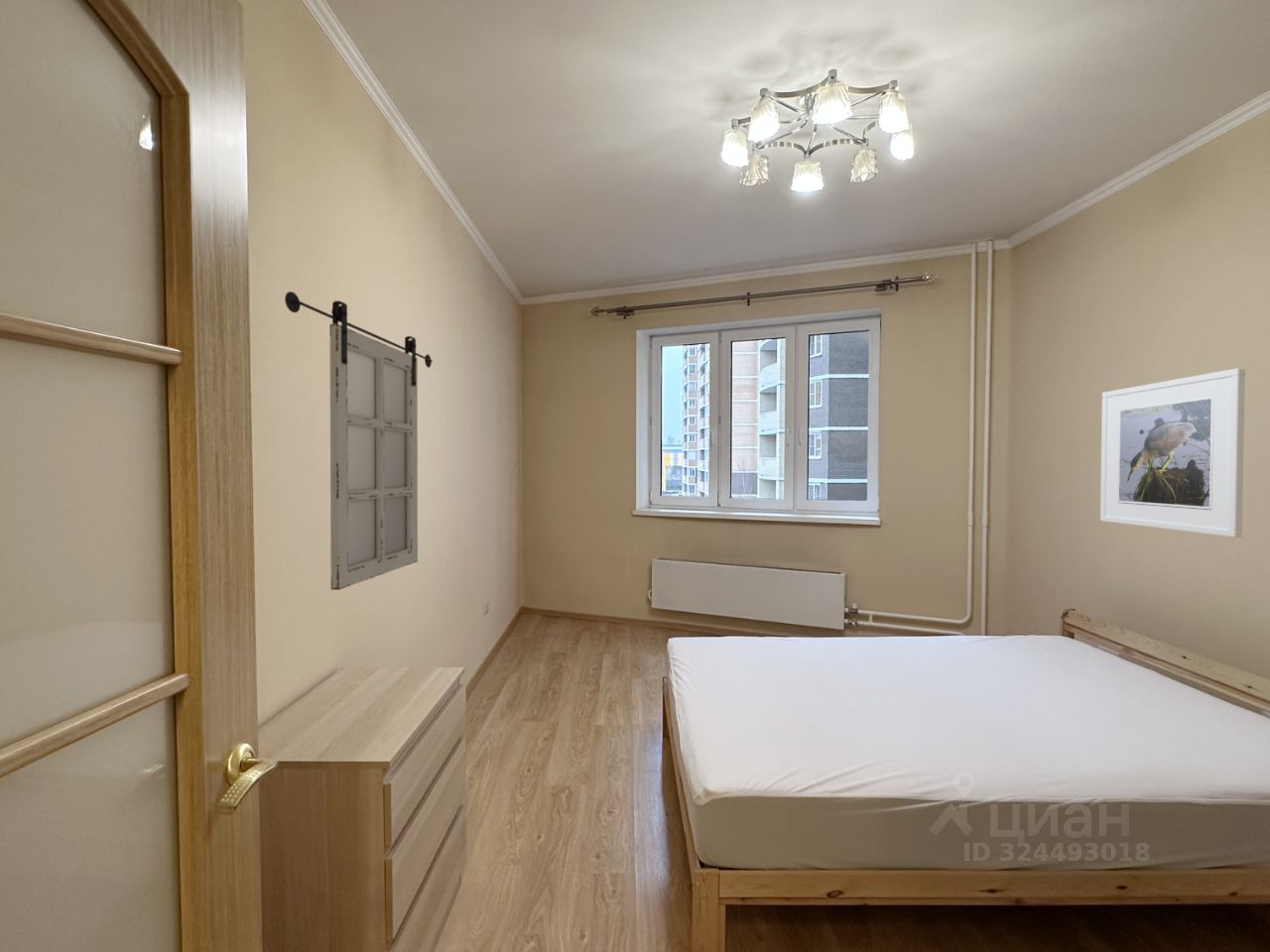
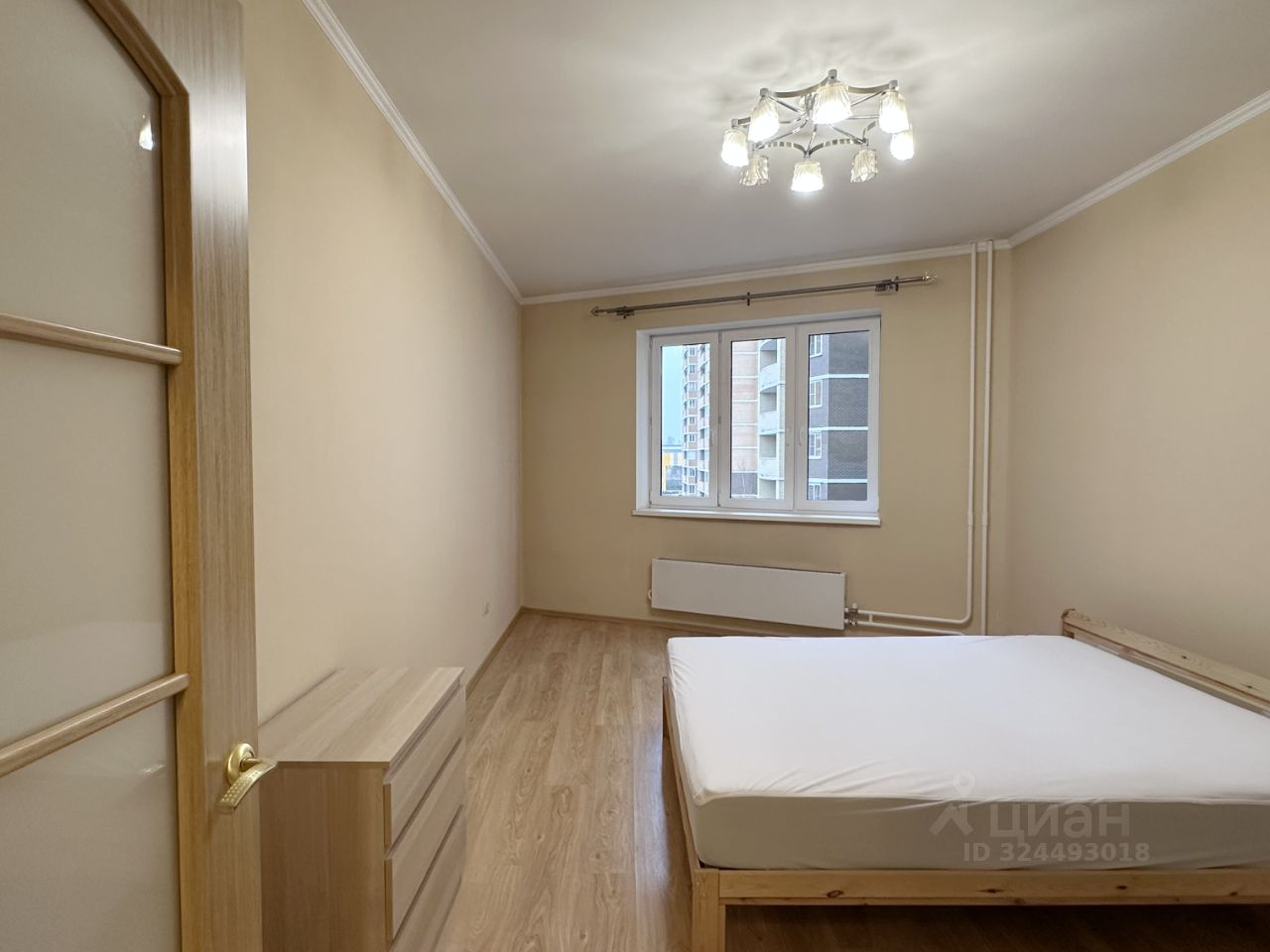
- home mirror (380, 447)
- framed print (1162, 455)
